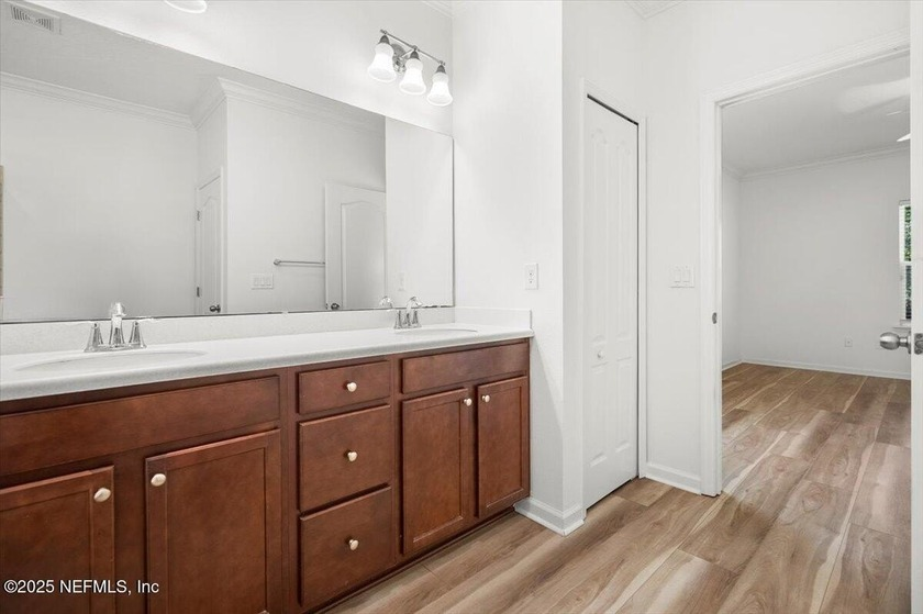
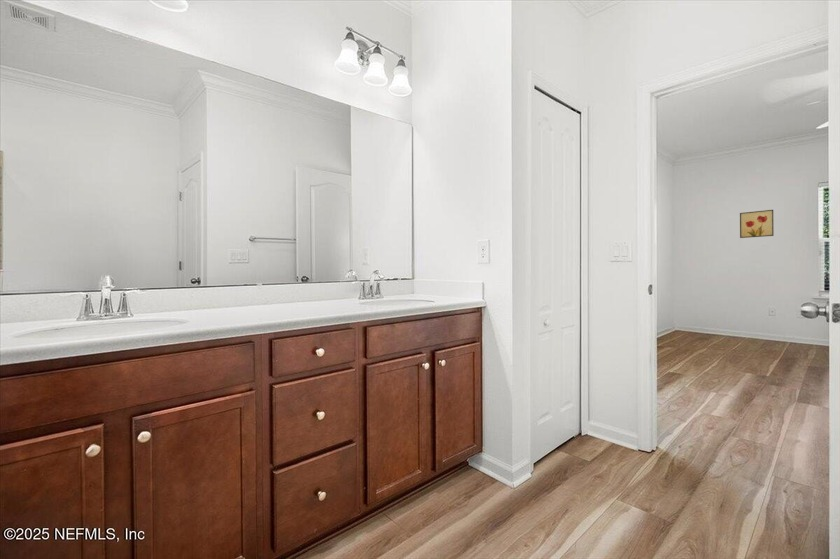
+ wall art (756, 224)
